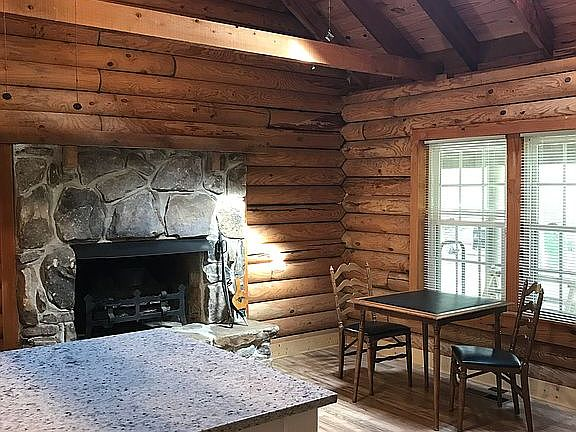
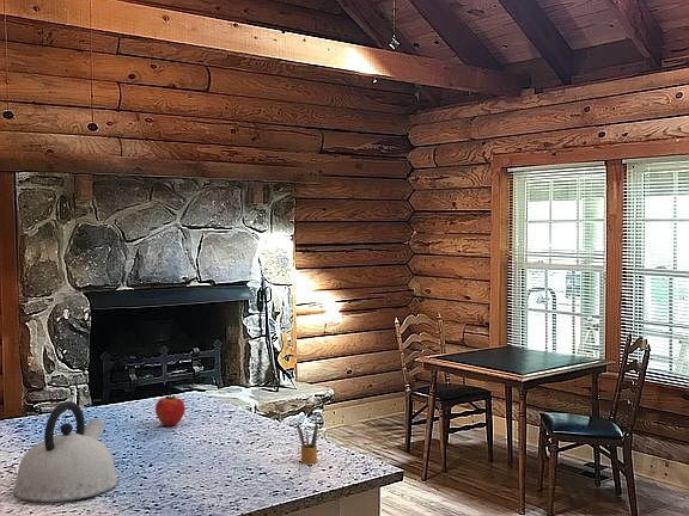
+ apple (170, 407)
+ kettle (68, 442)
+ pencil box (307, 442)
